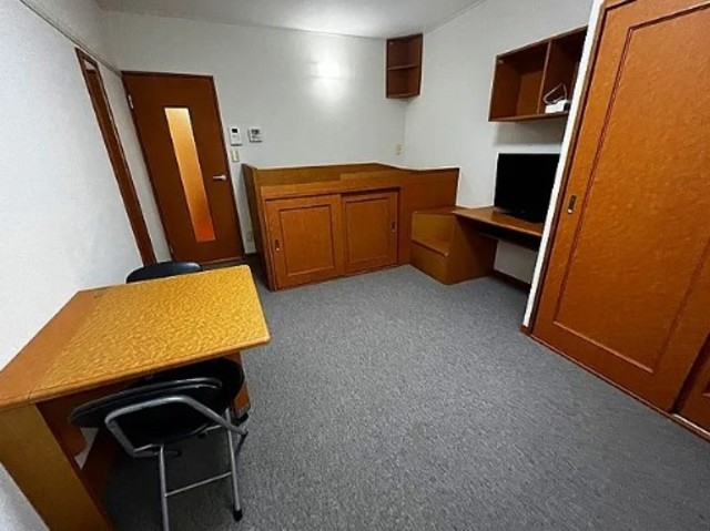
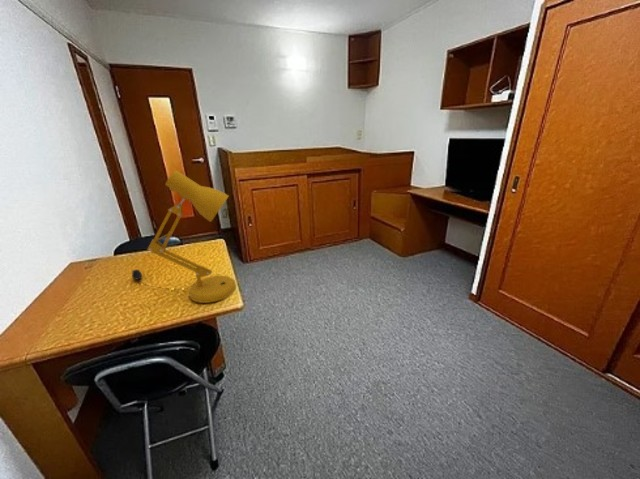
+ desk lamp (170, 232)
